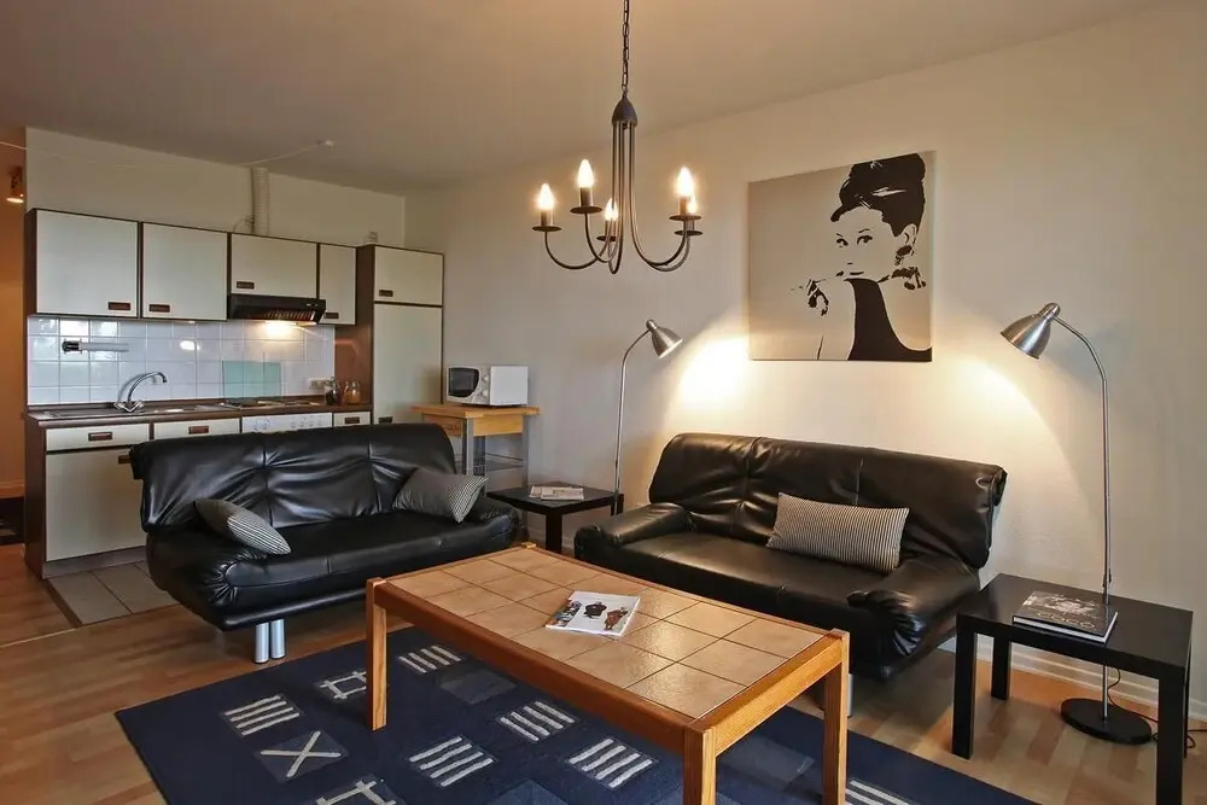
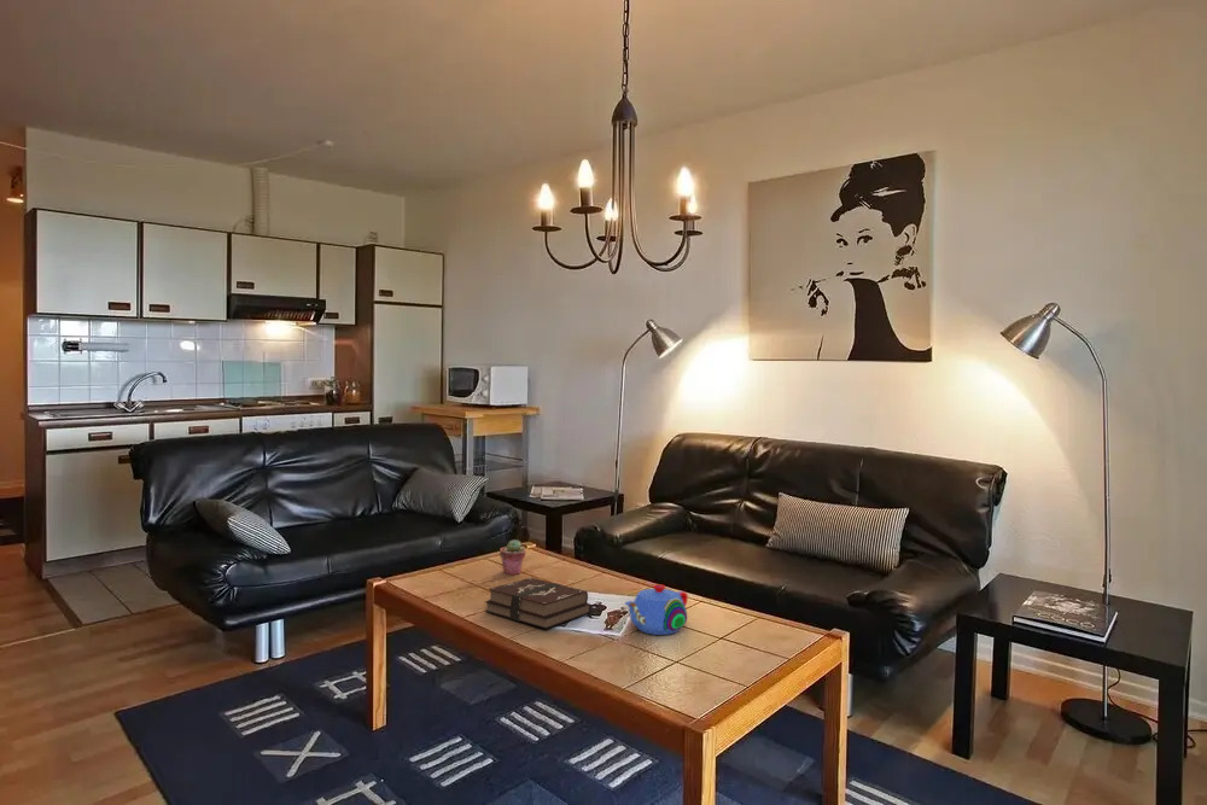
+ potted succulent (512, 556)
+ hardback book (537, 600)
+ teapot (655, 607)
